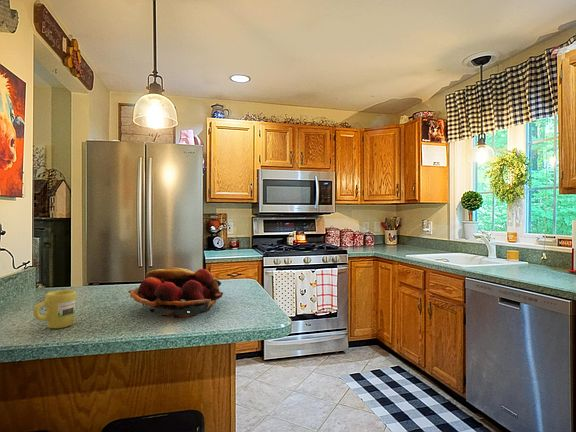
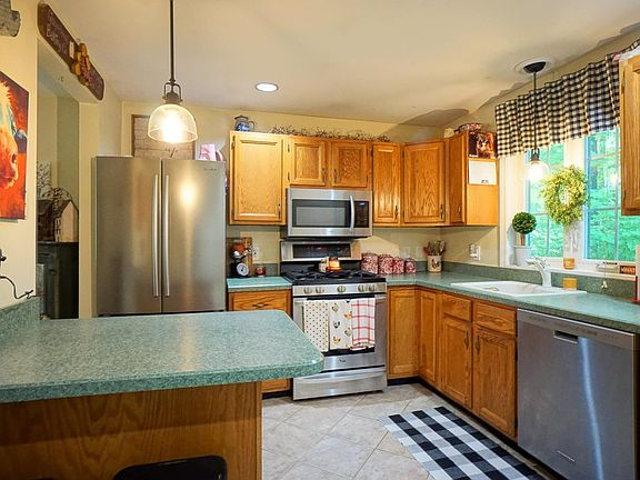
- fruit basket (178, 288)
- mug (54, 310)
